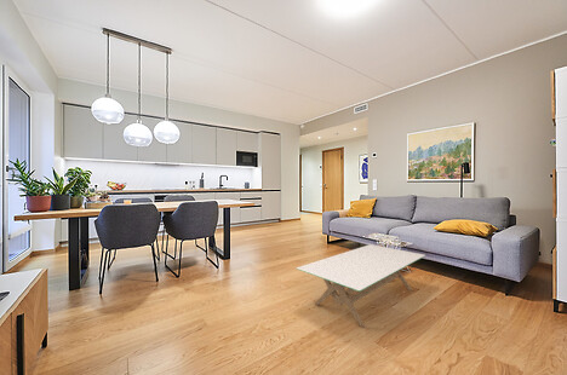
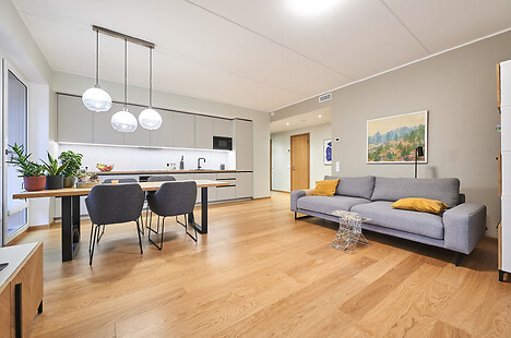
- coffee table (366, 278)
